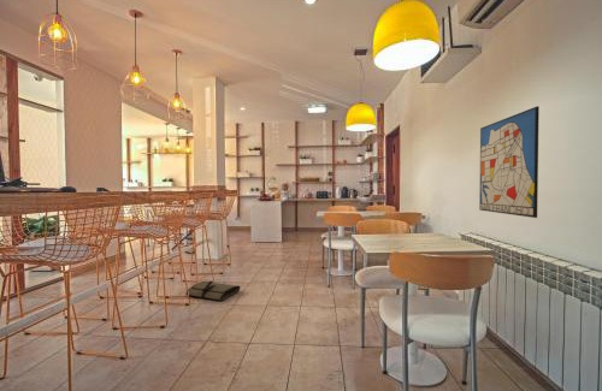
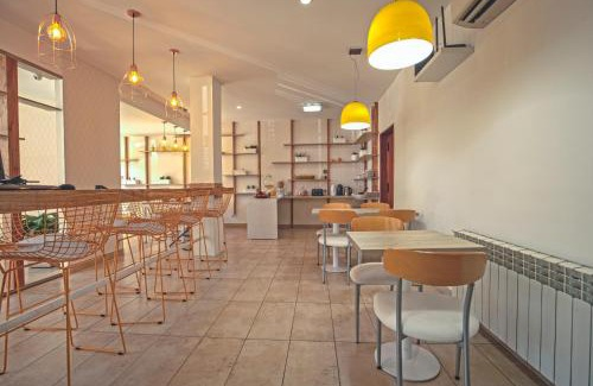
- wall art (504, 166)
- tool roll (213, 286)
